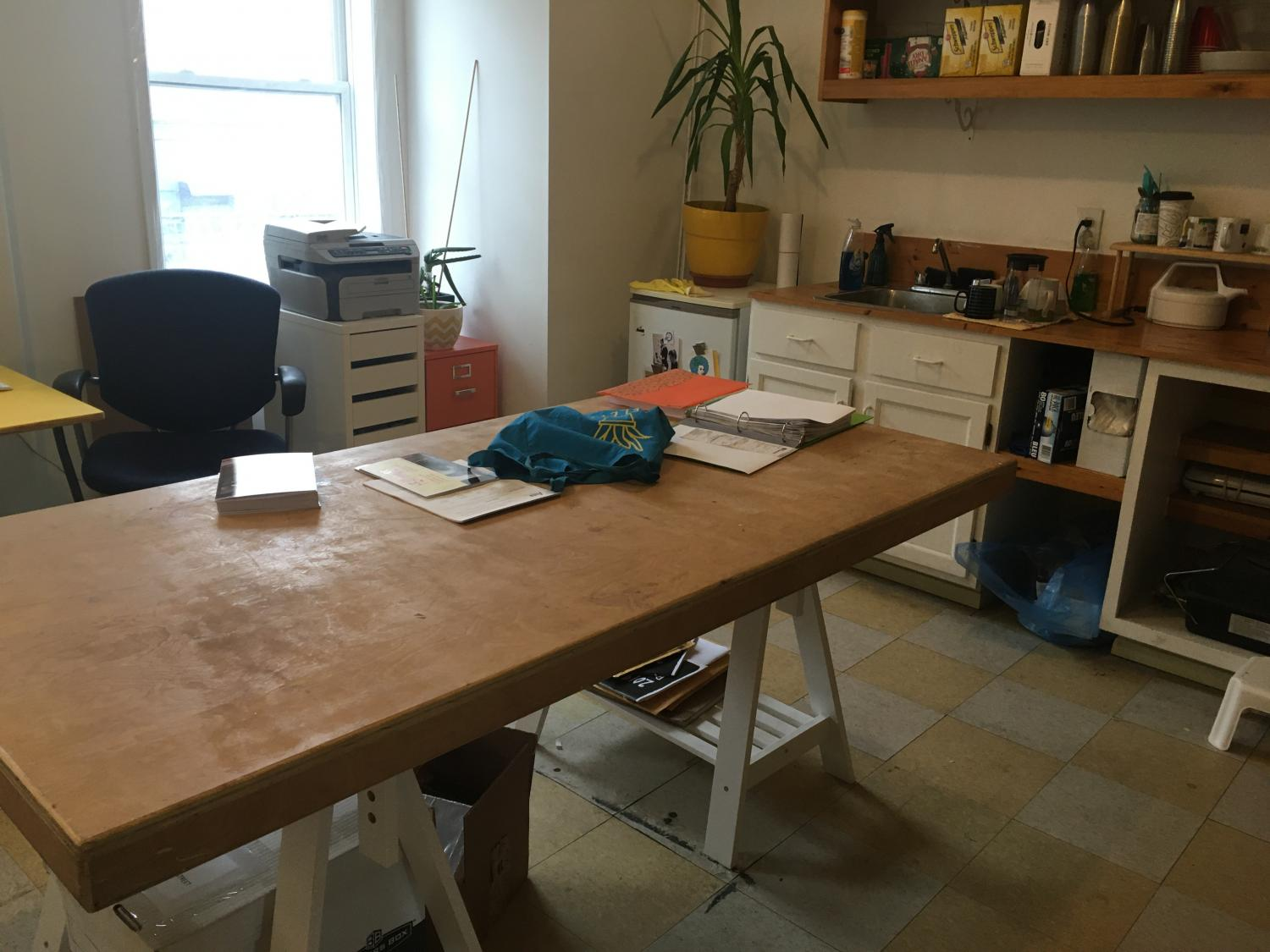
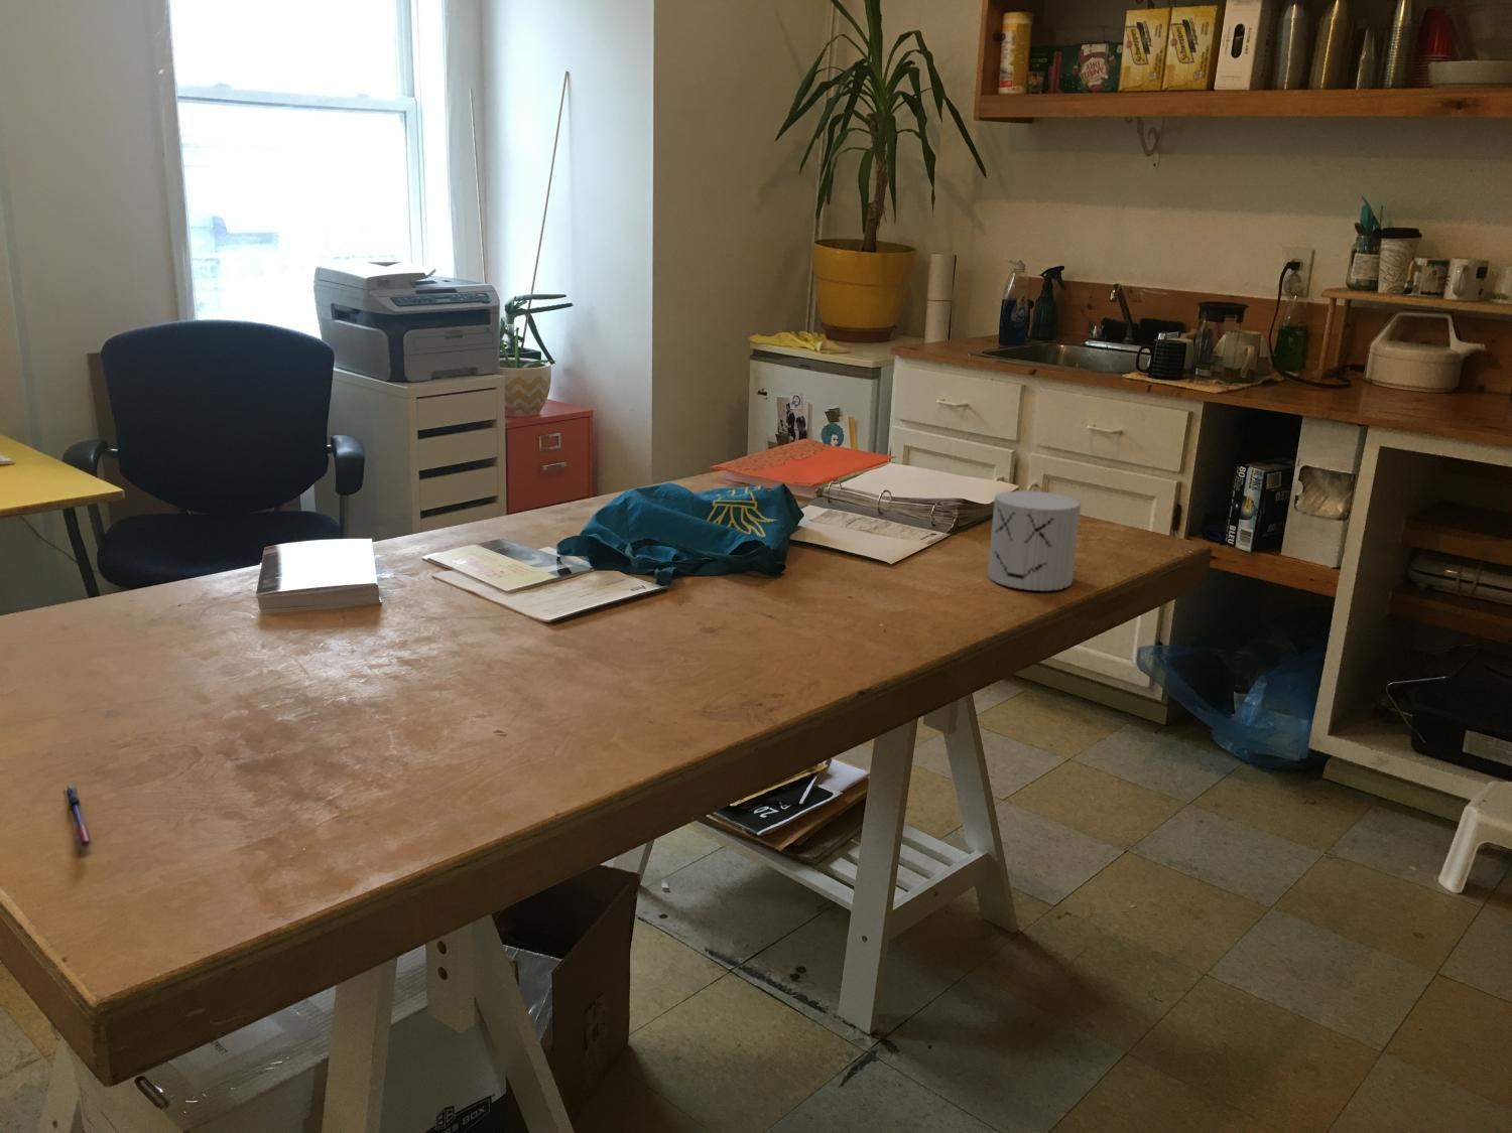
+ mug (1033, 539)
+ pen (76, 813)
